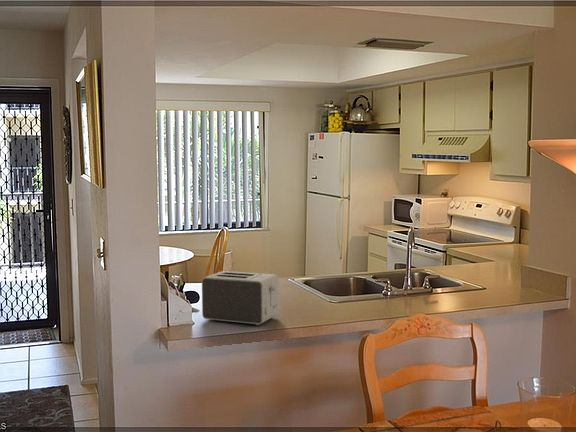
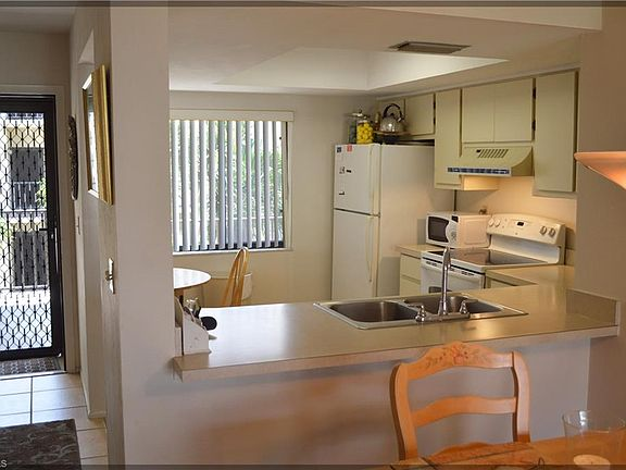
- toaster (243, 297)
